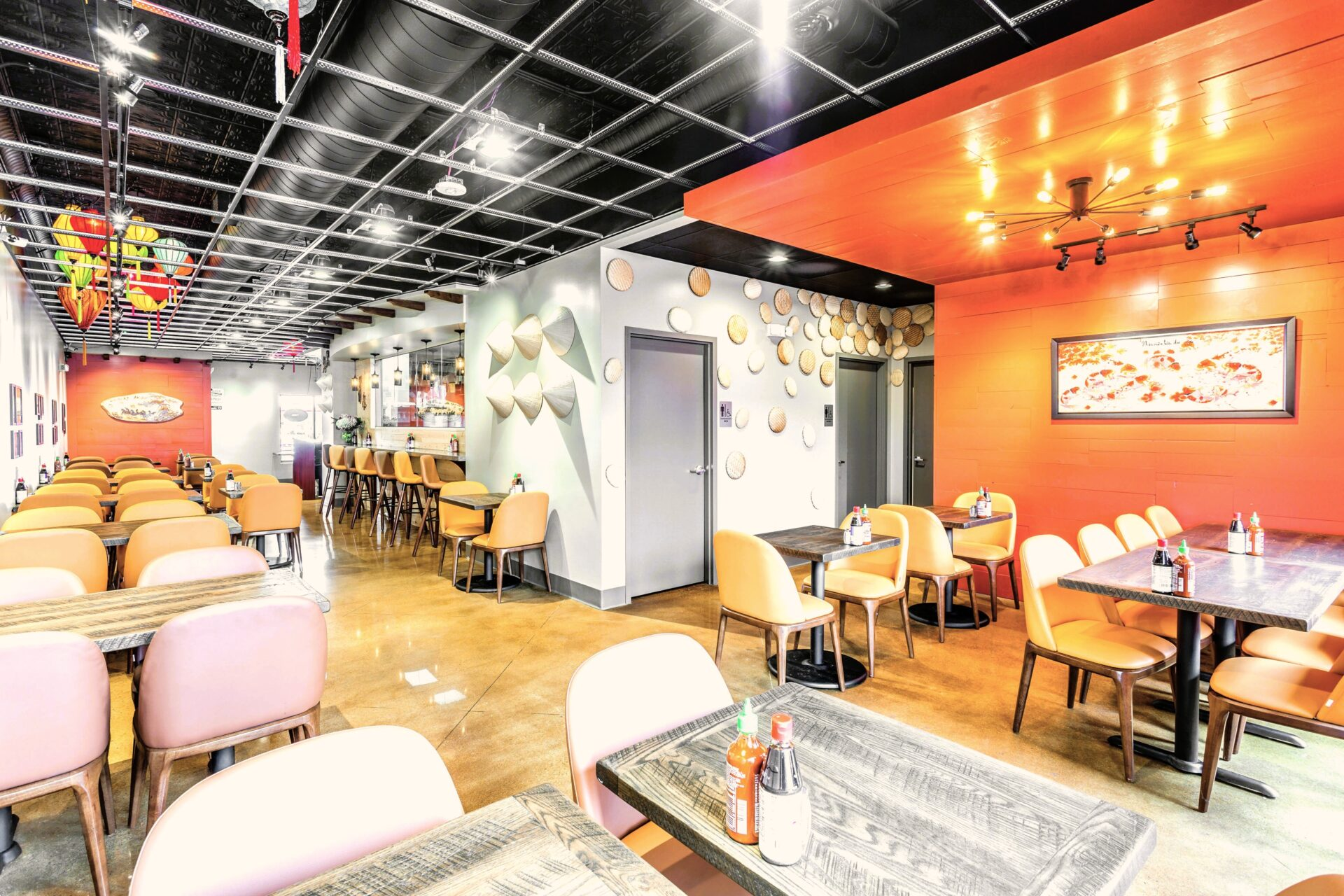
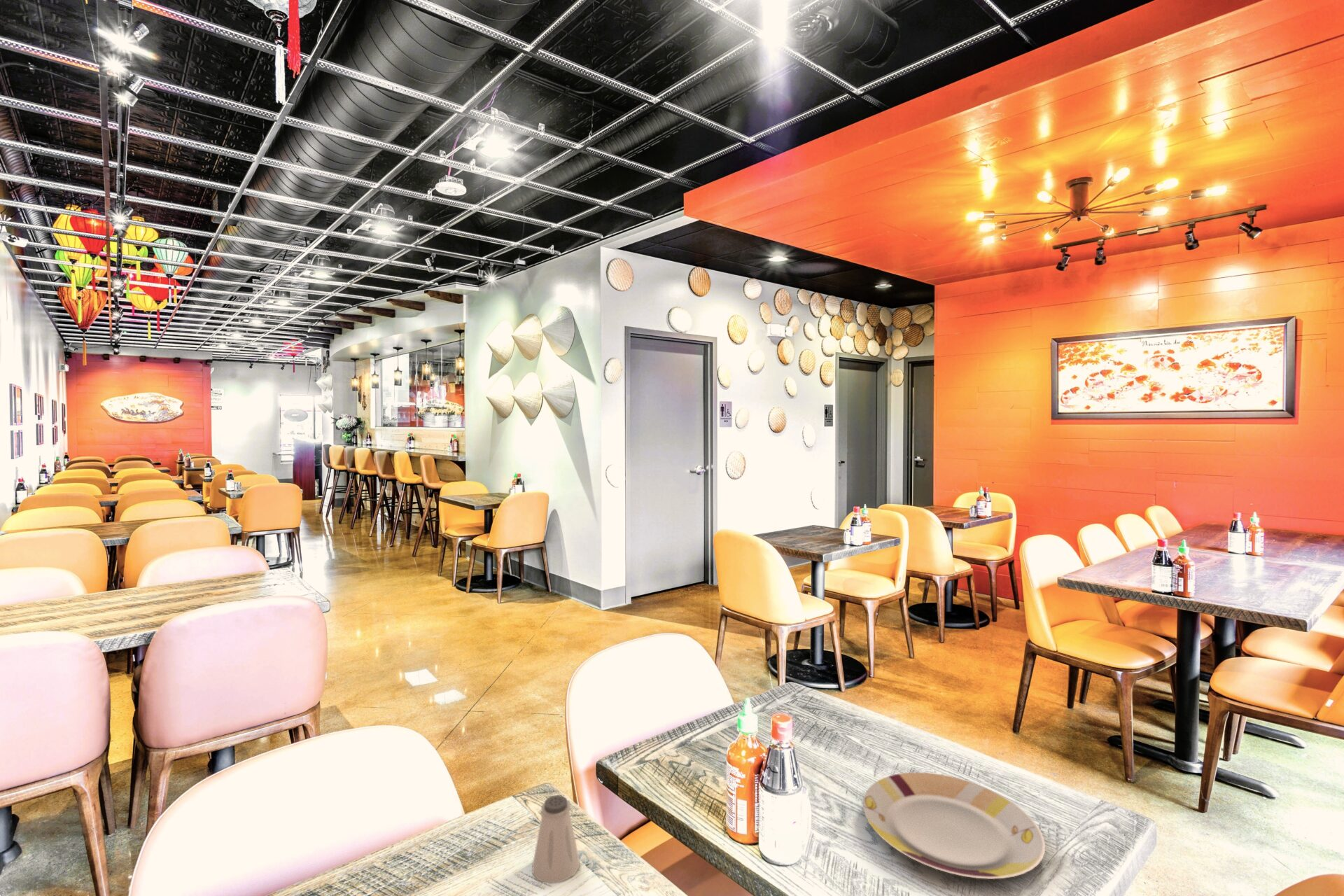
+ plate (948, 825)
+ saltshaker (556, 834)
